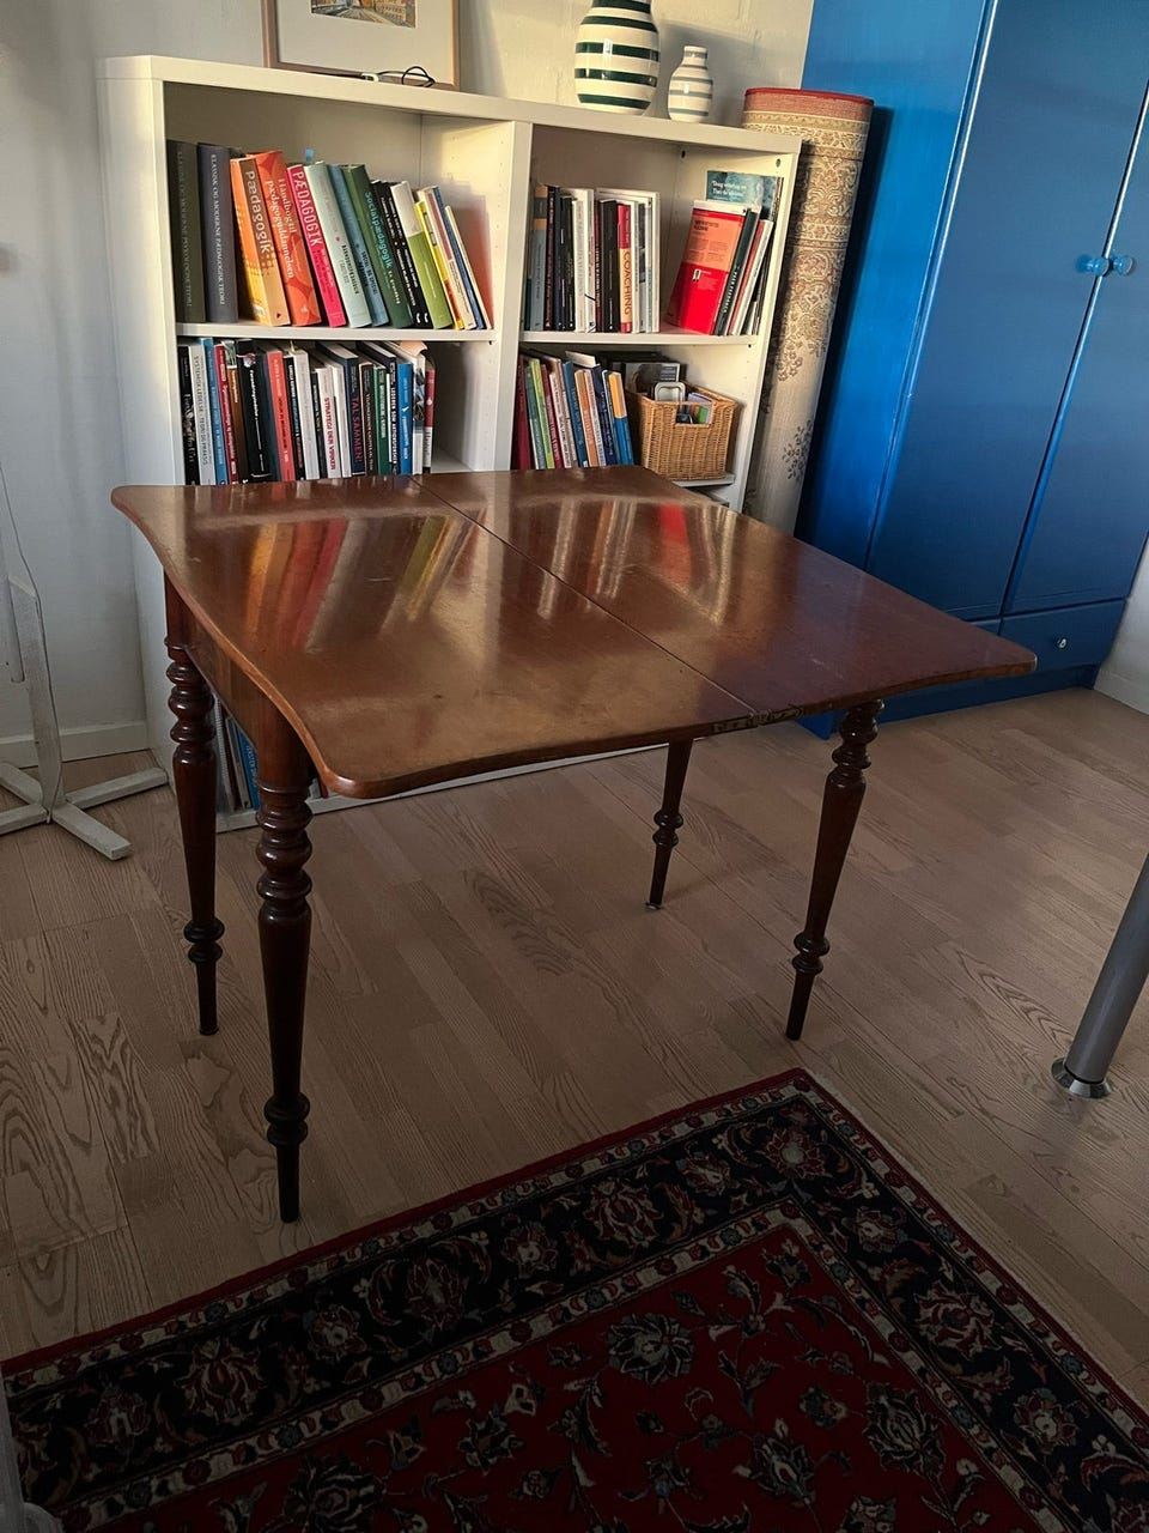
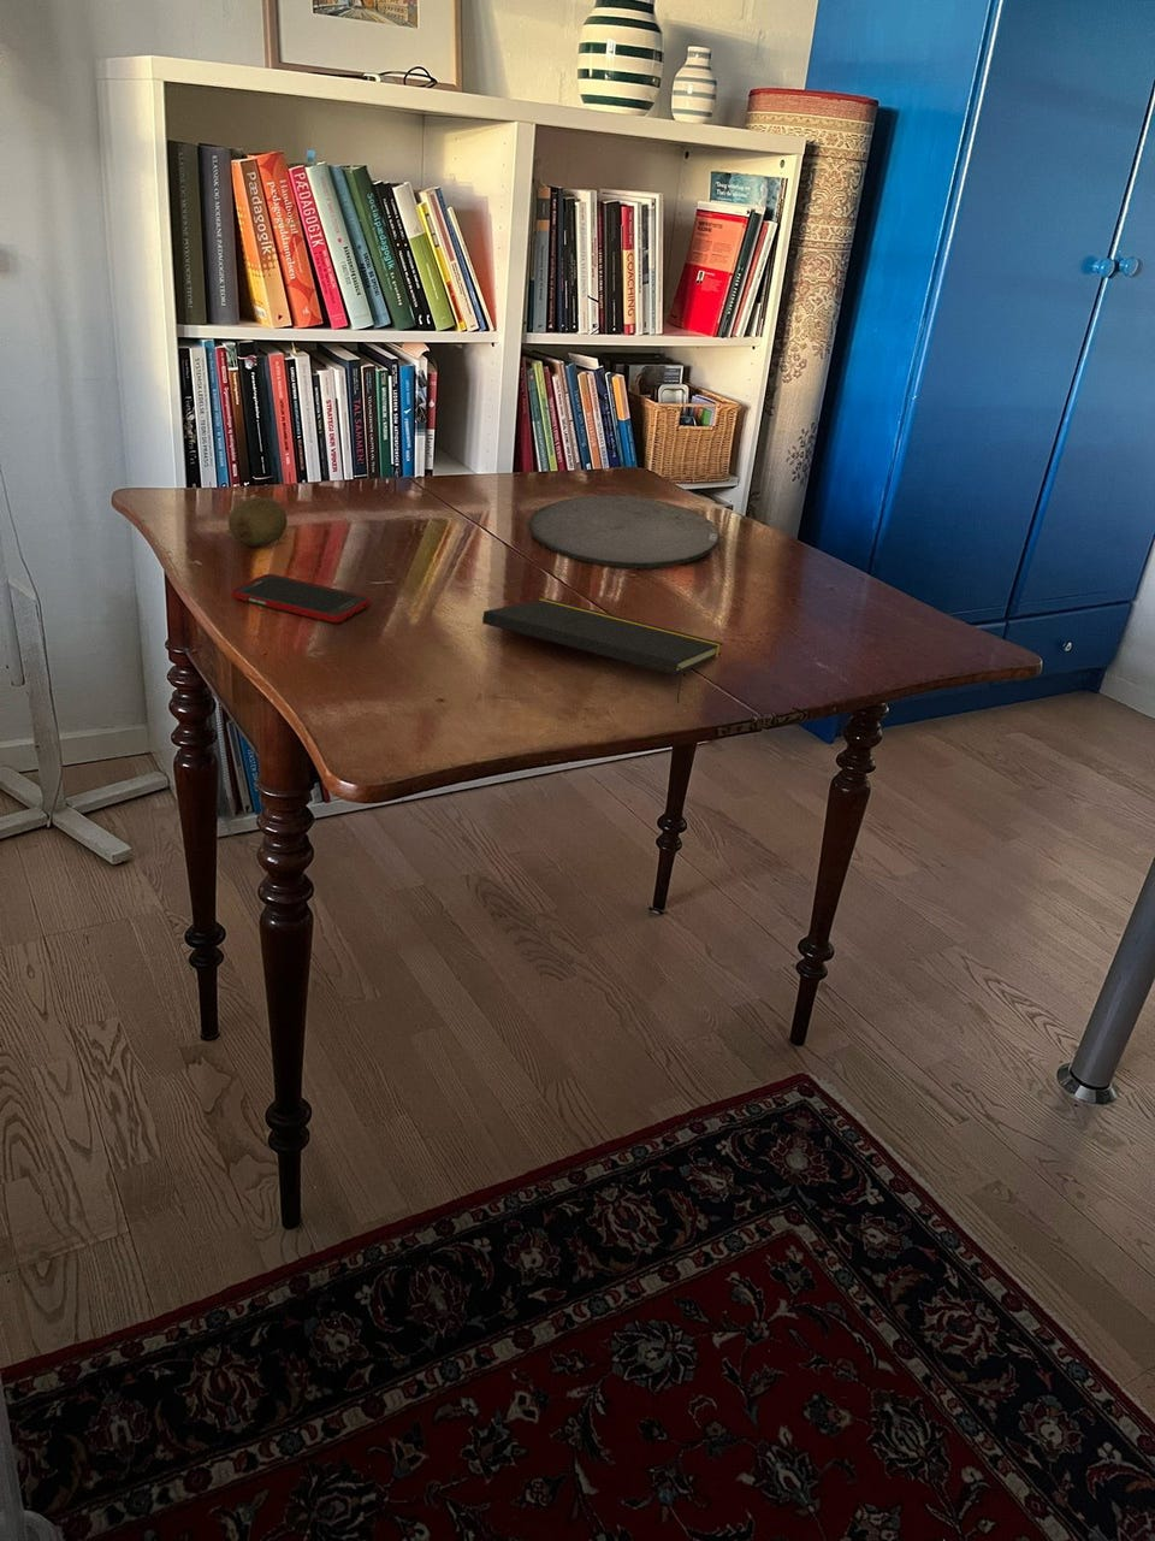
+ plate (624, 529)
+ notepad (605, 633)
+ fruit (257, 522)
+ cell phone (301, 597)
